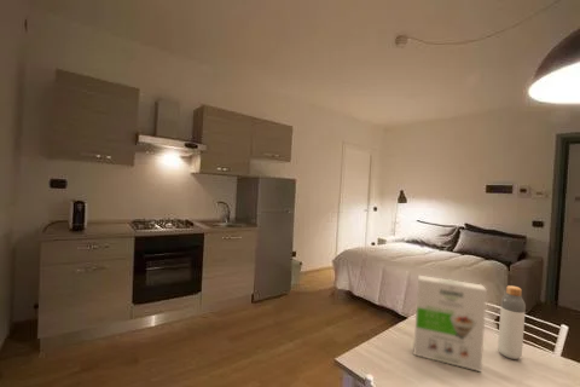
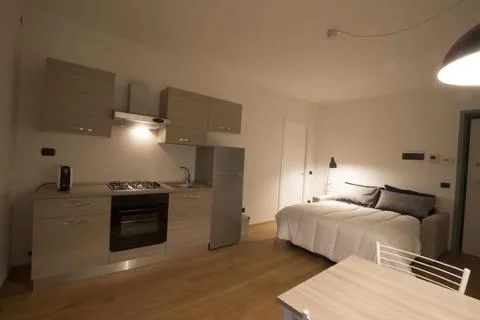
- bottle (511, 320)
- cereal box (447, 320)
